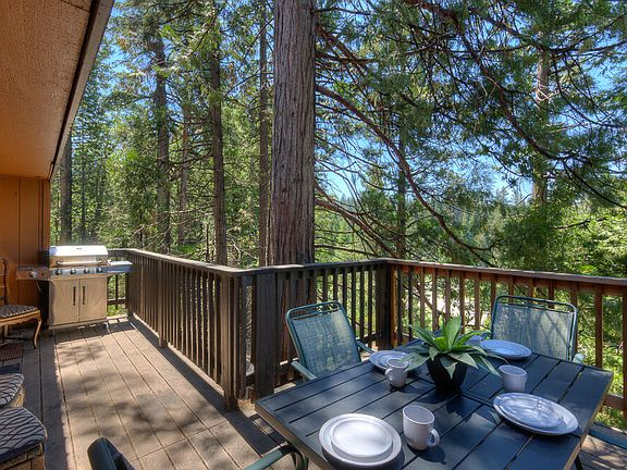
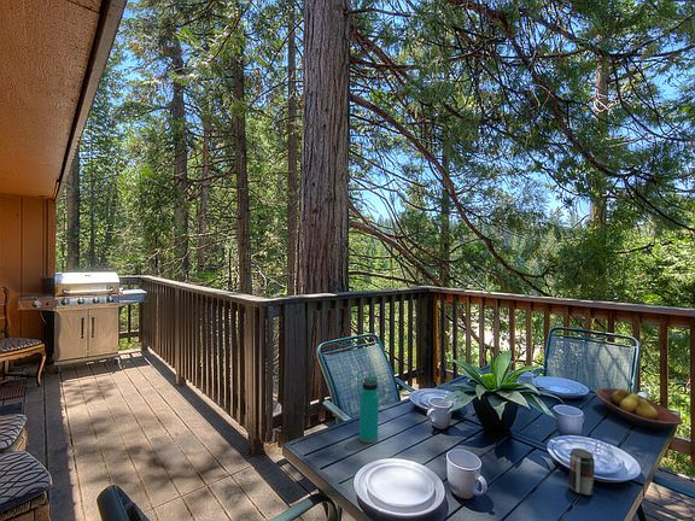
+ fruit bowl (633, 405)
+ beverage can (582, 470)
+ water bottle (368, 408)
